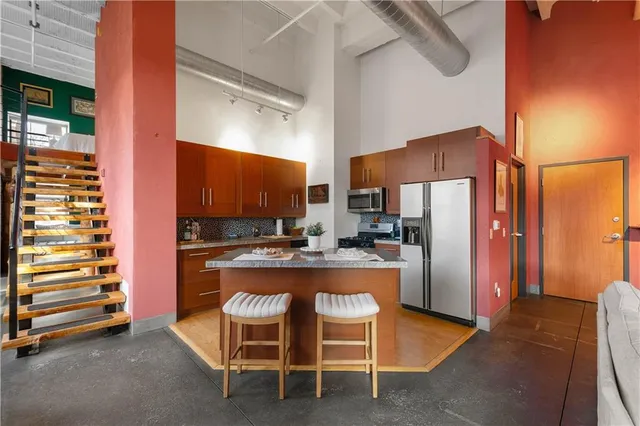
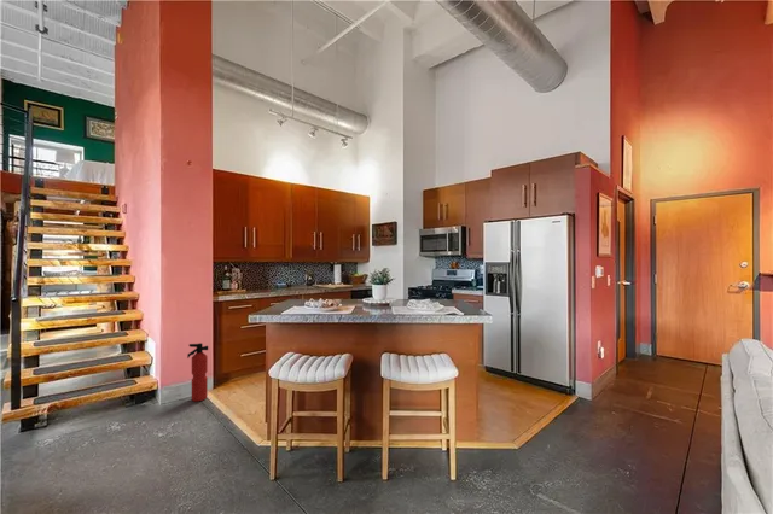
+ fire extinguisher (198, 370)
